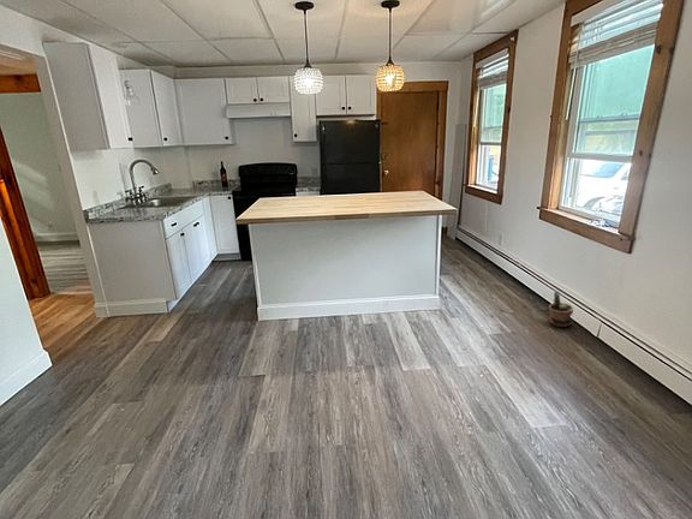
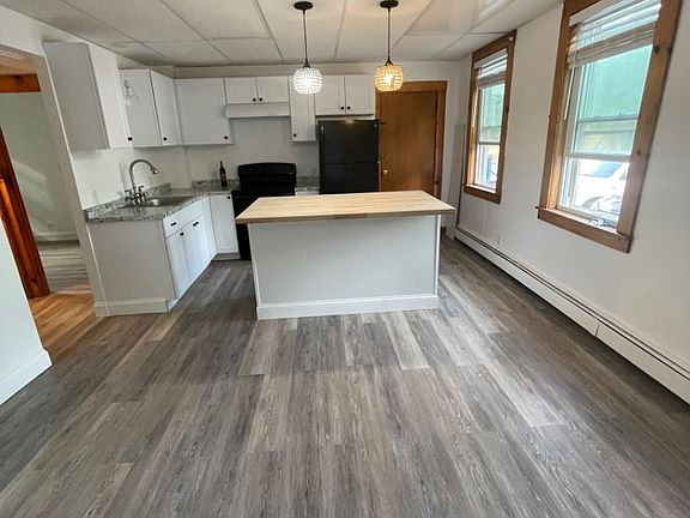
- potted plant (561, 308)
